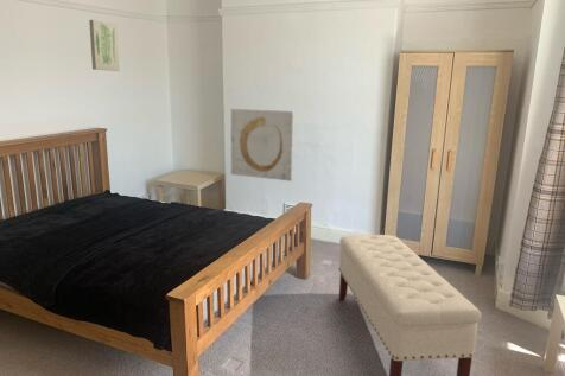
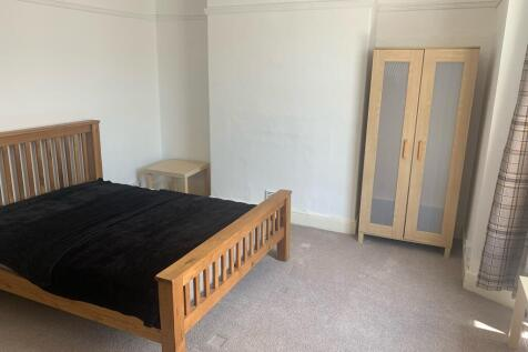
- bench (394, 302)
- wall art (104, 46)
- wall art (261, 144)
